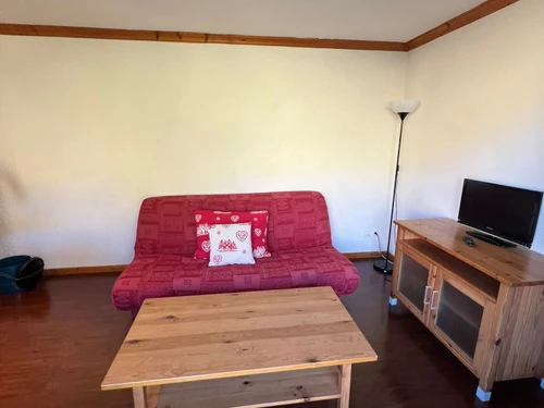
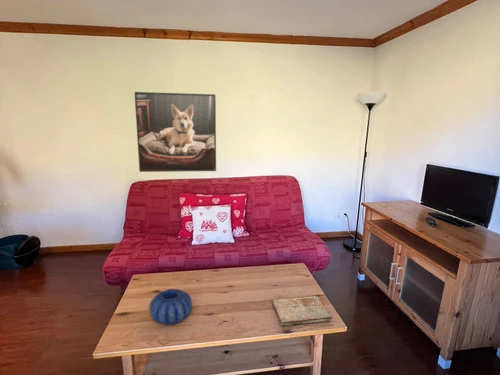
+ decorative bowl (170, 305)
+ book (300, 309)
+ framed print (177, 133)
